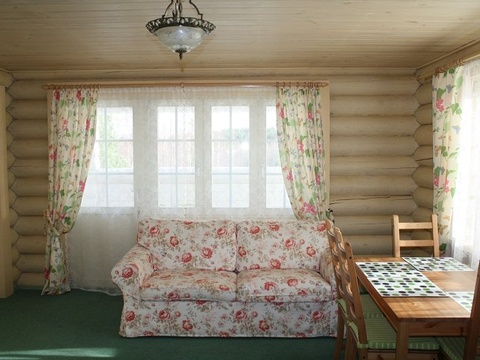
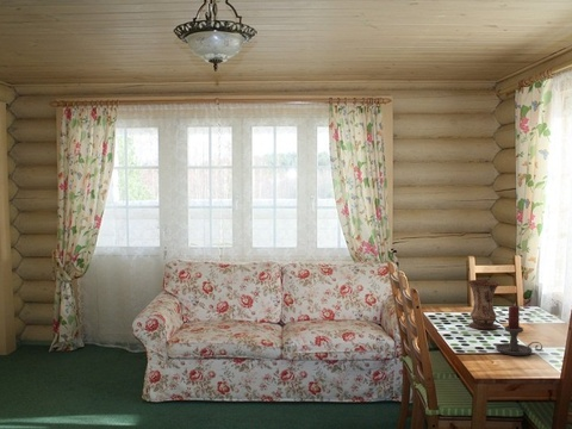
+ vase (483, 304)
+ candle holder (518, 328)
